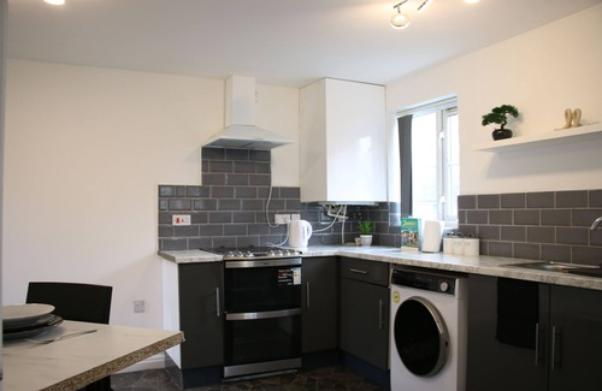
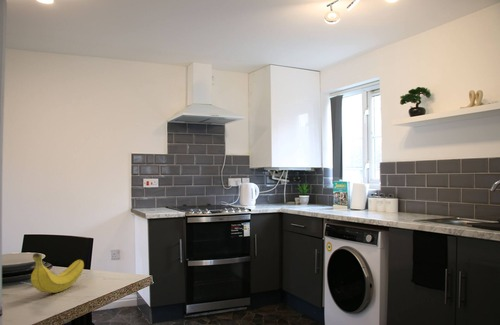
+ fruit (63, 271)
